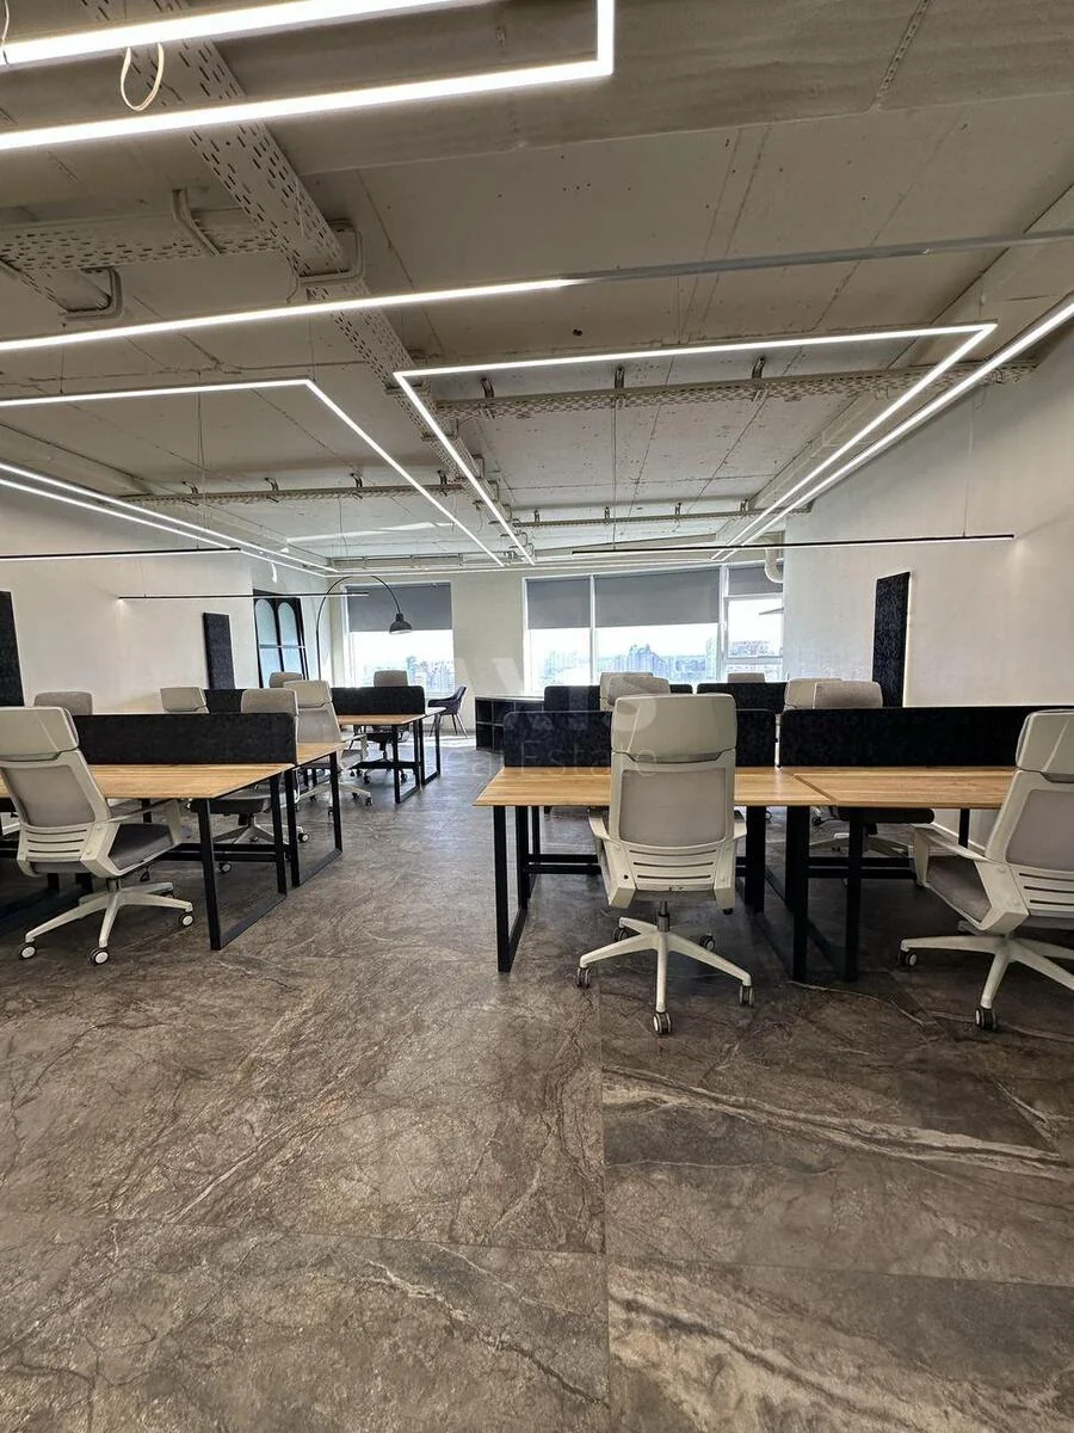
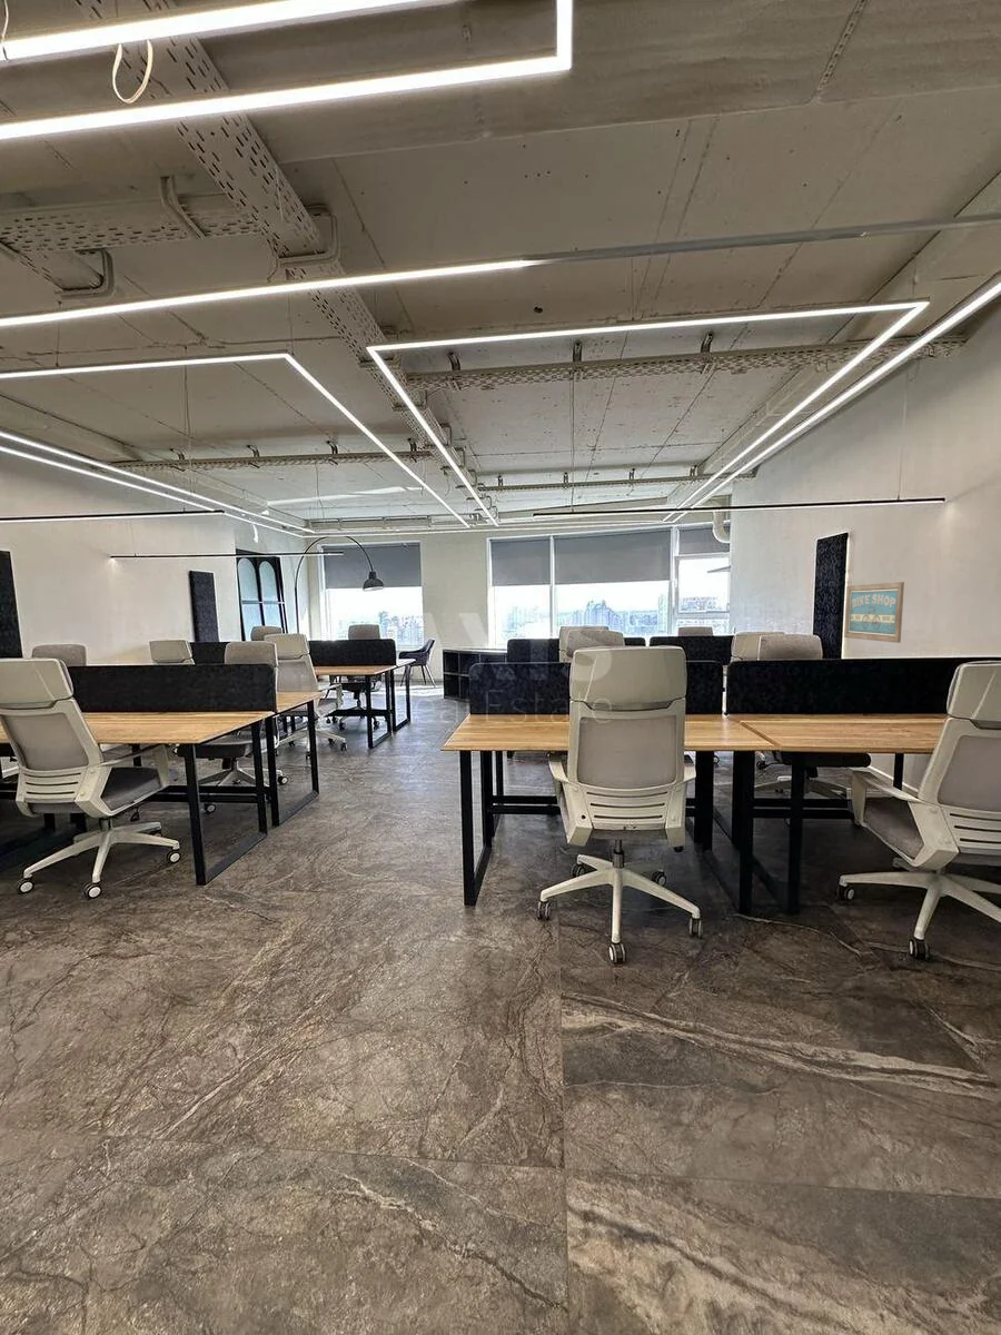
+ wall art (871, 612)
